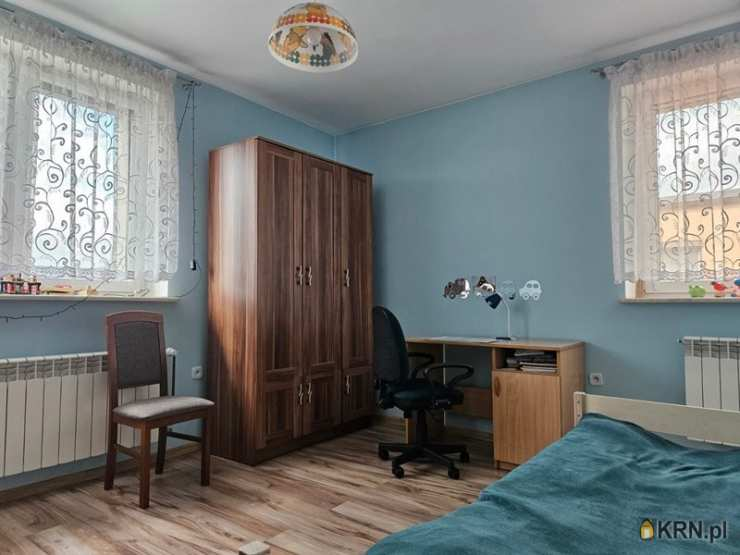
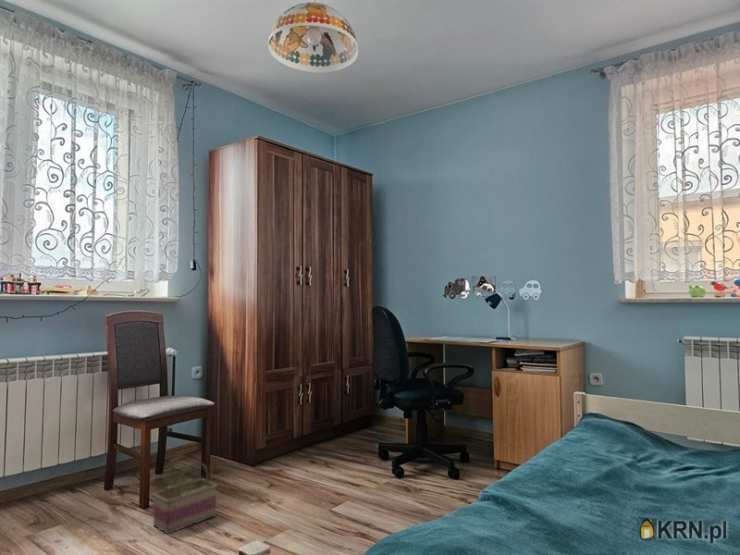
+ basket (185, 489)
